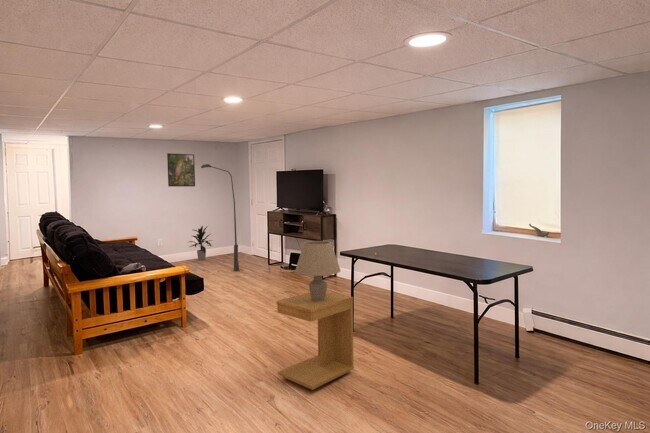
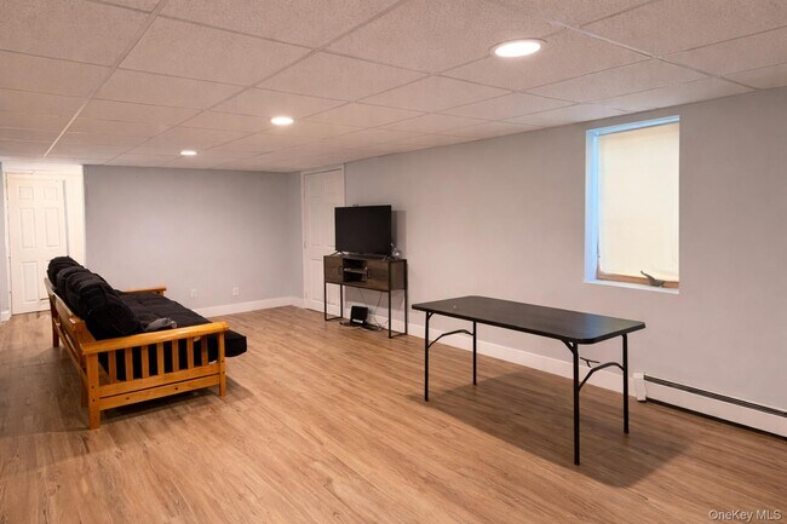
- table lamp (317, 270)
- side table (318, 337)
- indoor plant (200, 242)
- floor lamp (234, 219)
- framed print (181, 170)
